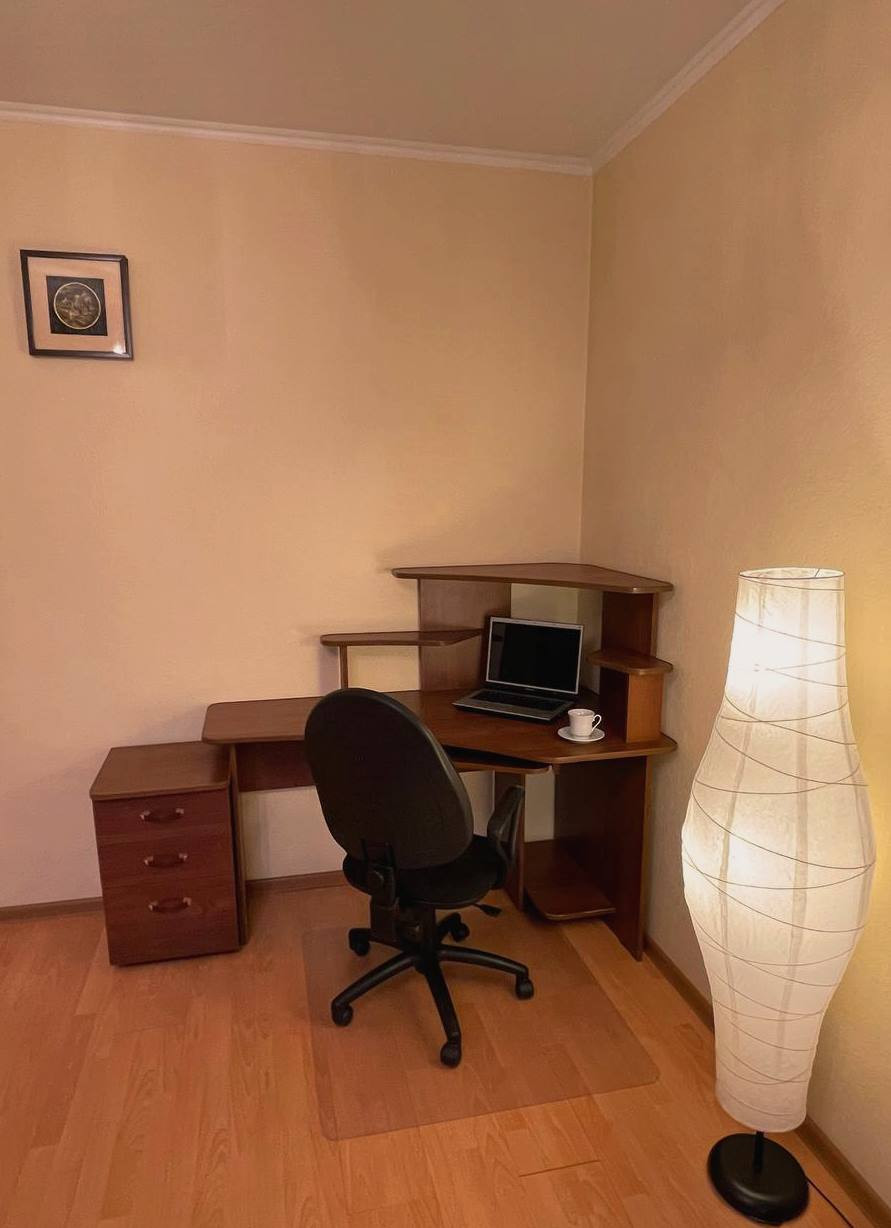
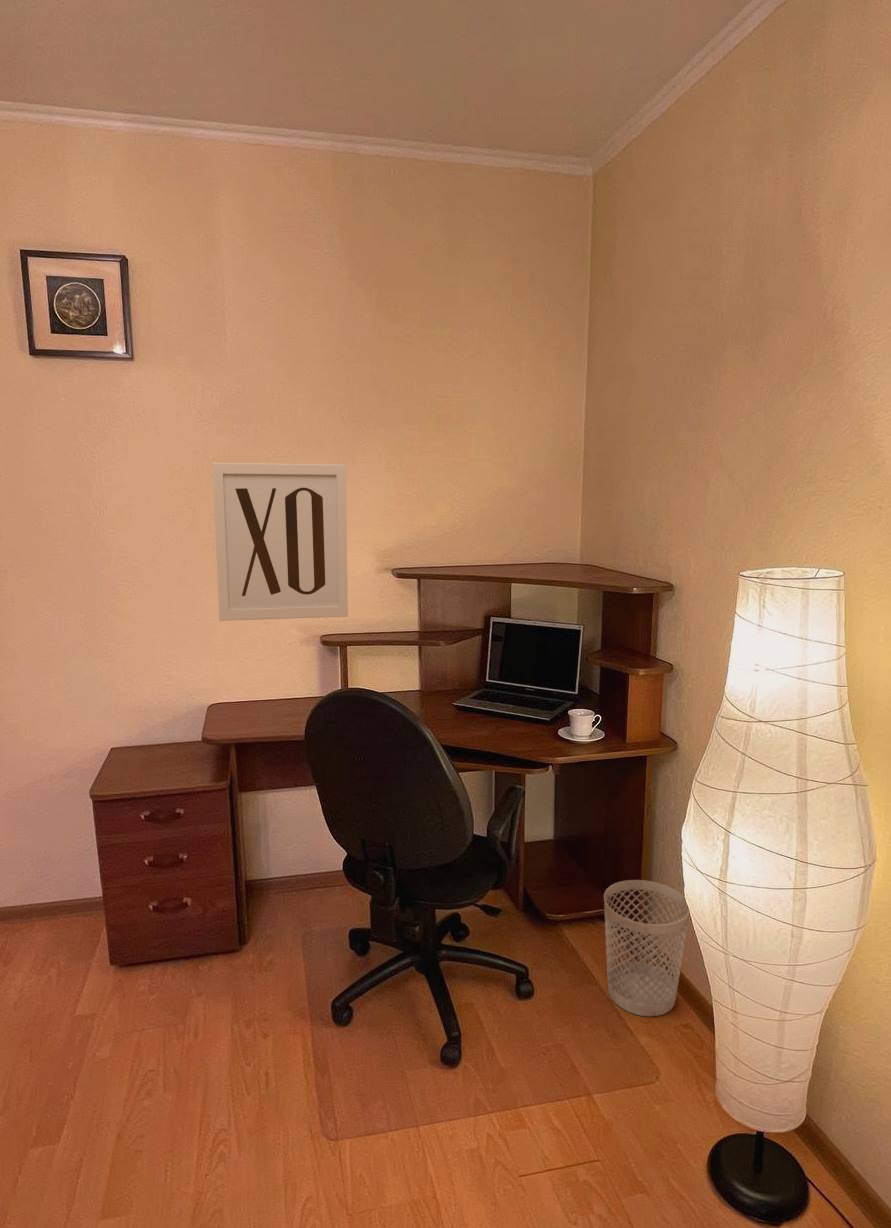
+ wall art (282, 542)
+ wastebasket (644, 949)
